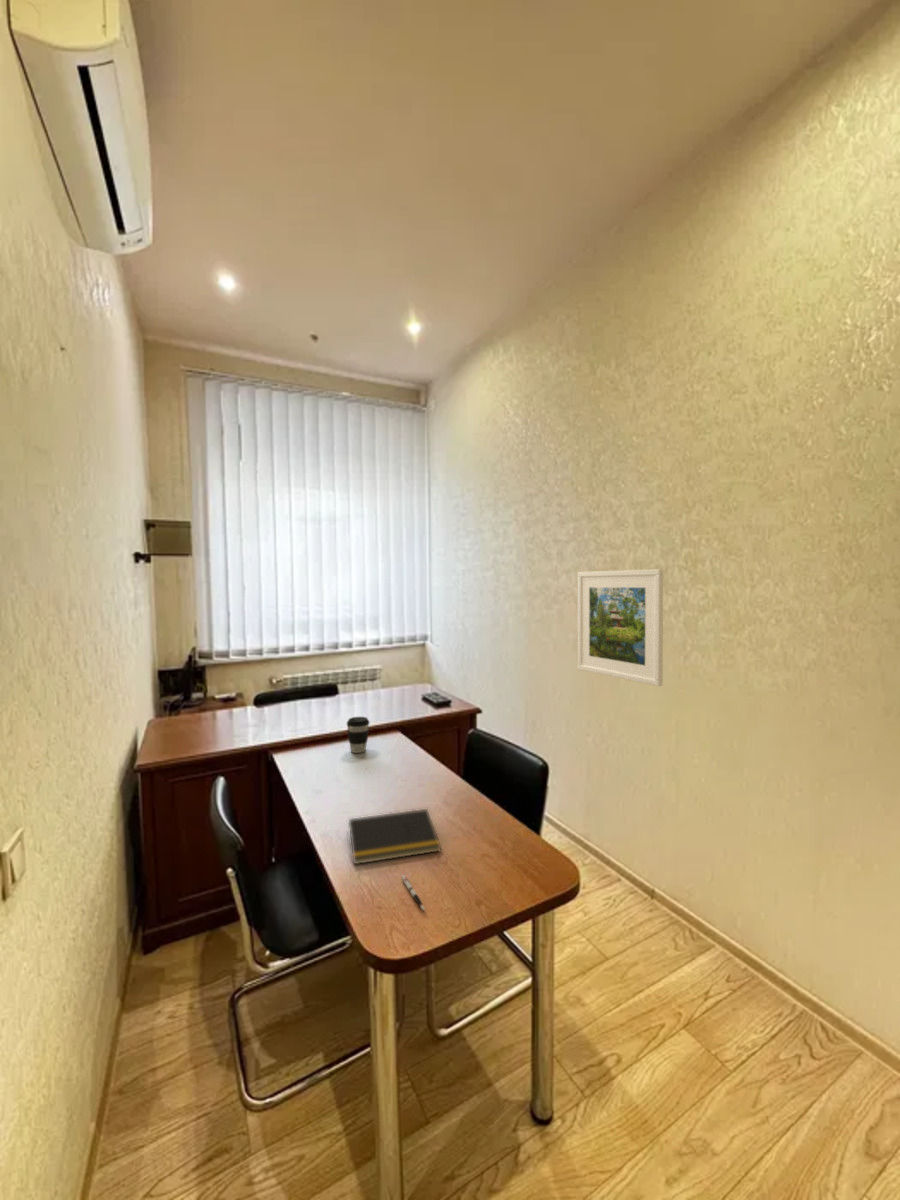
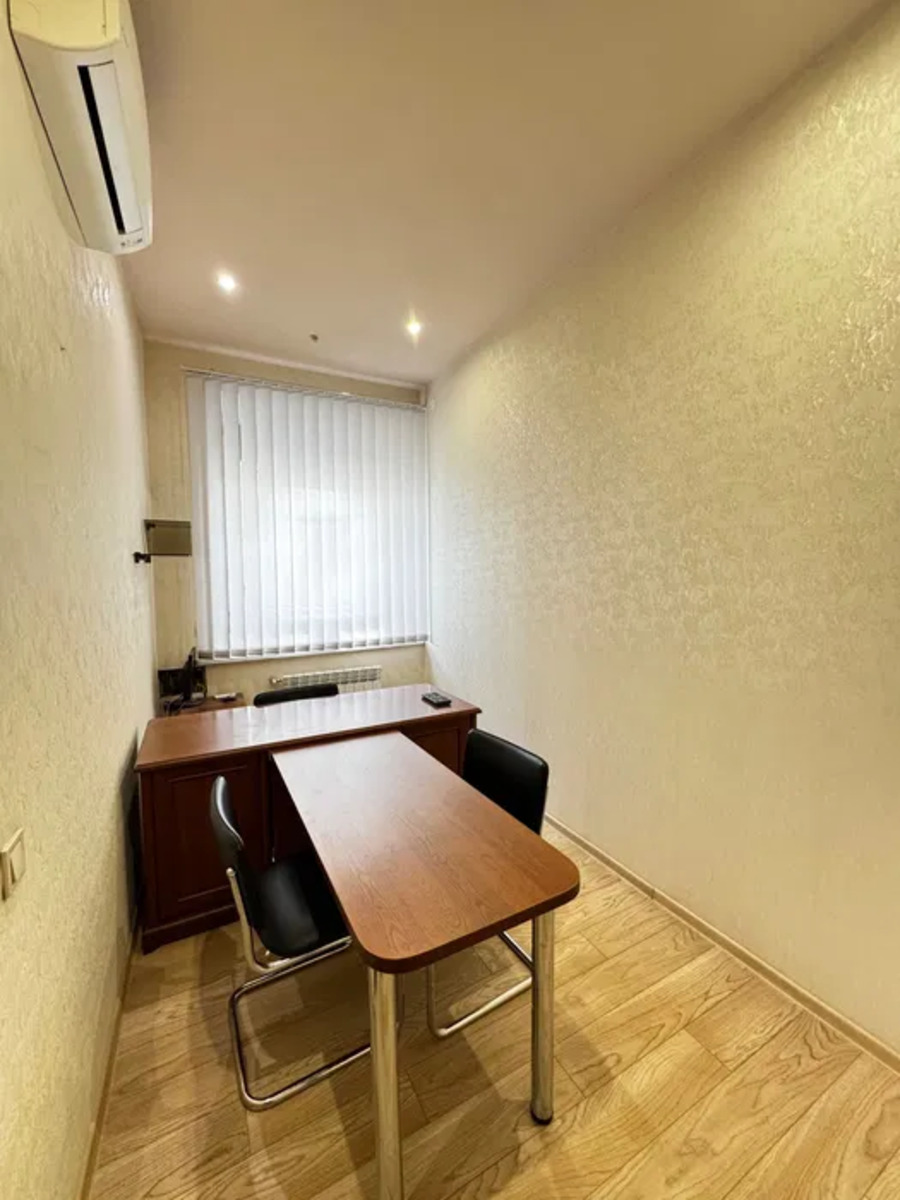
- coffee cup (358, 734)
- pen (413, 892)
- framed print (616, 623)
- notepad (393, 834)
